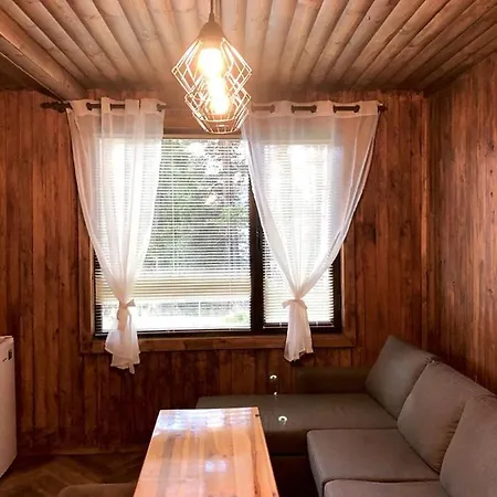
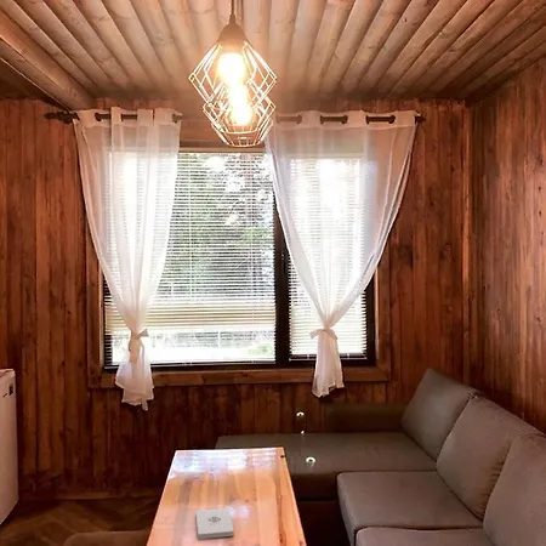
+ notepad (214, 522)
